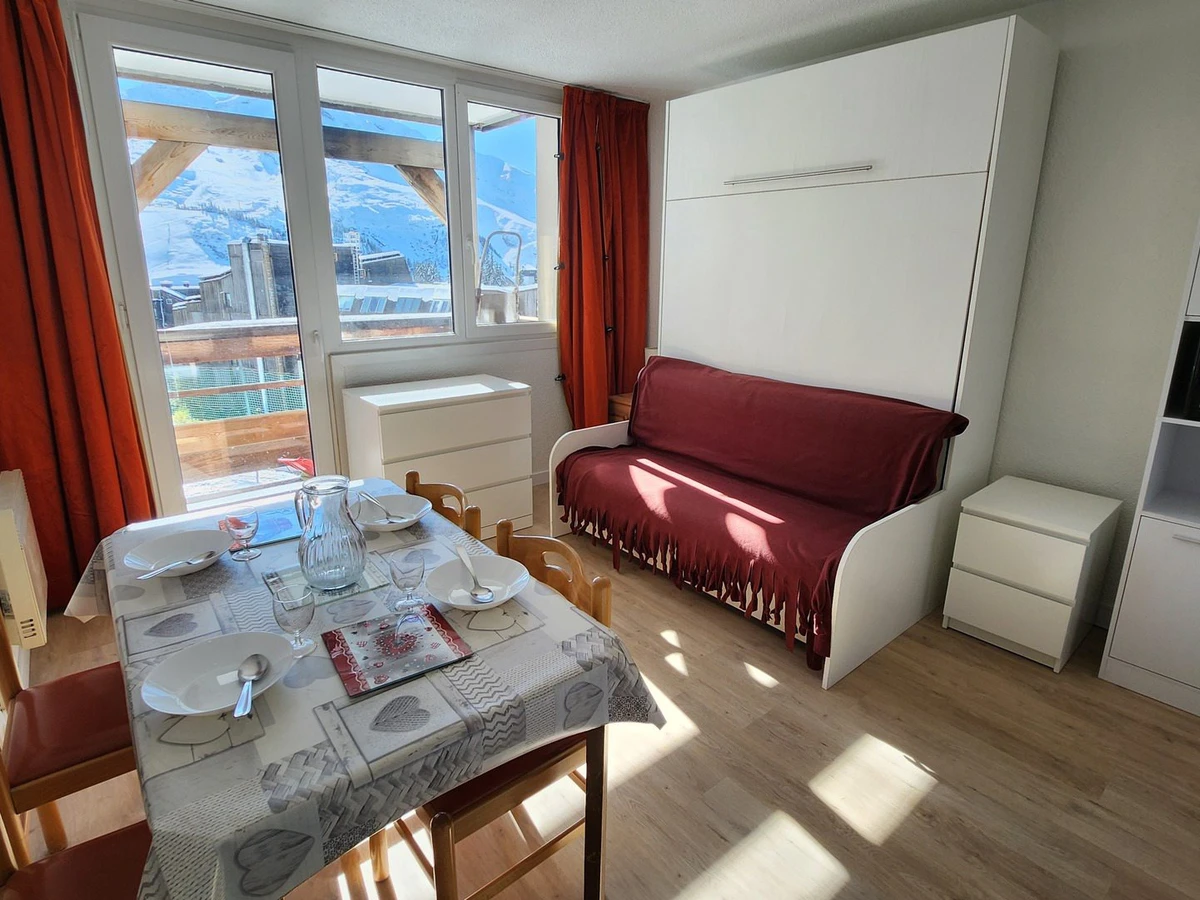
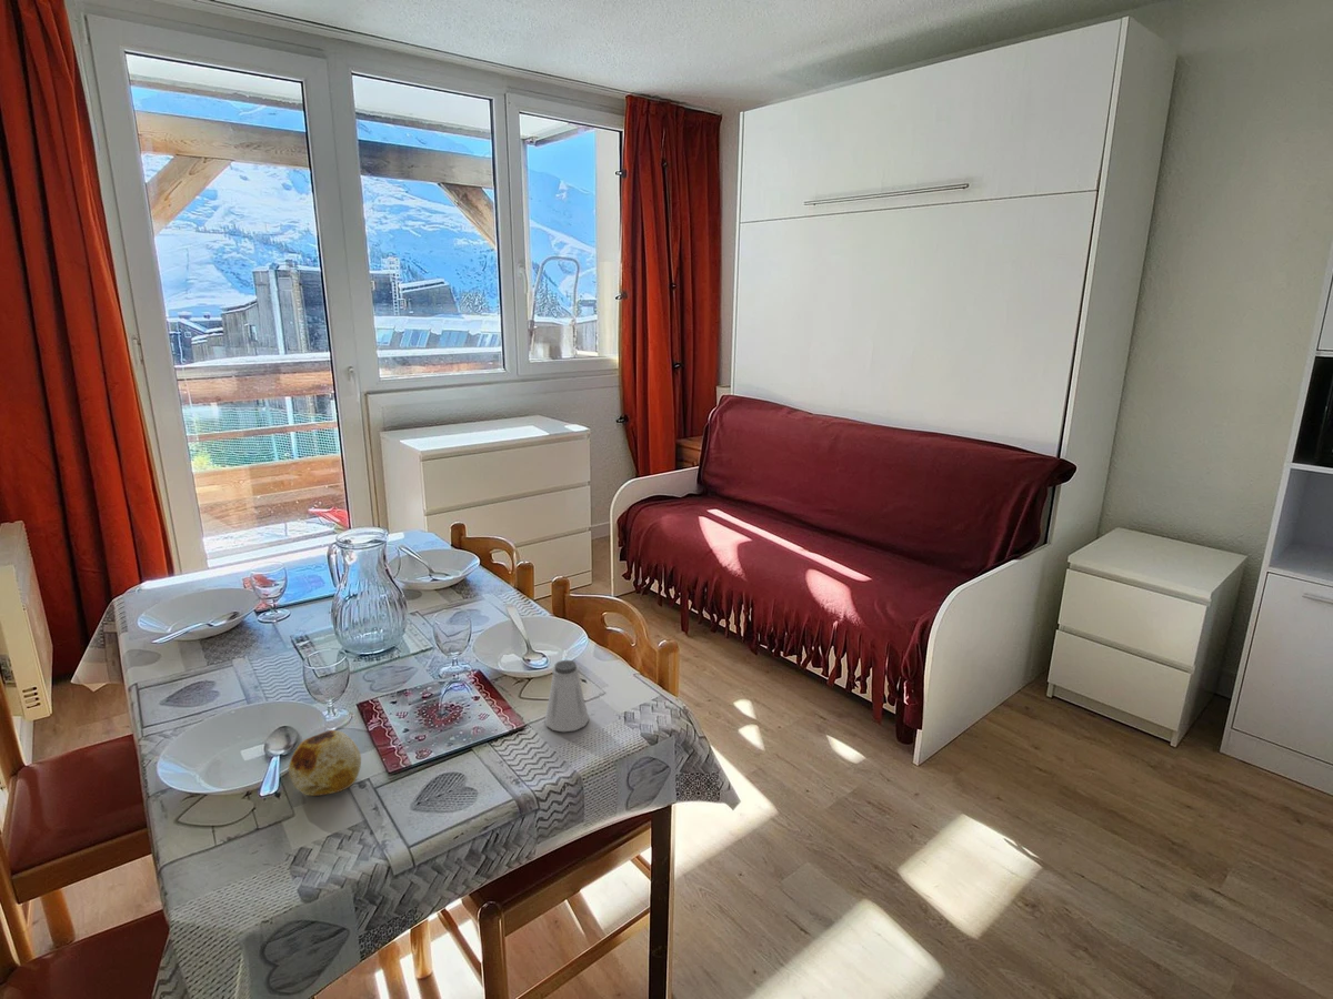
+ bread roll (324, 761)
+ saltshaker (565, 692)
